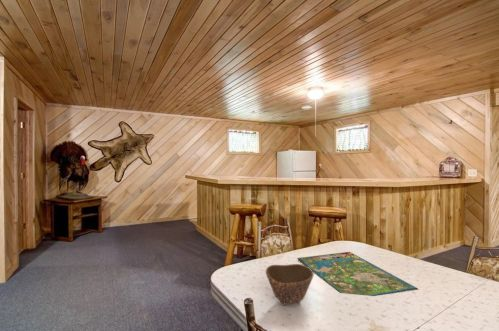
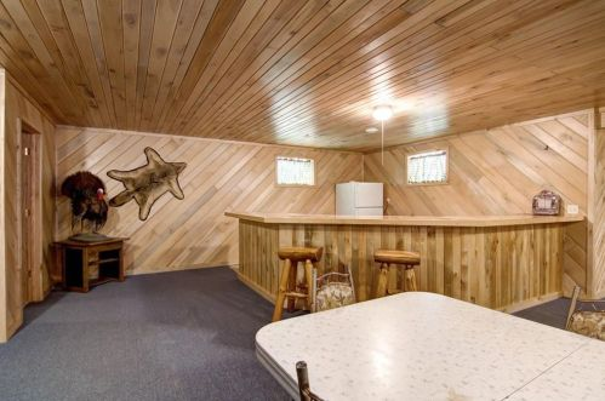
- board game (349, 271)
- bowl (289, 286)
